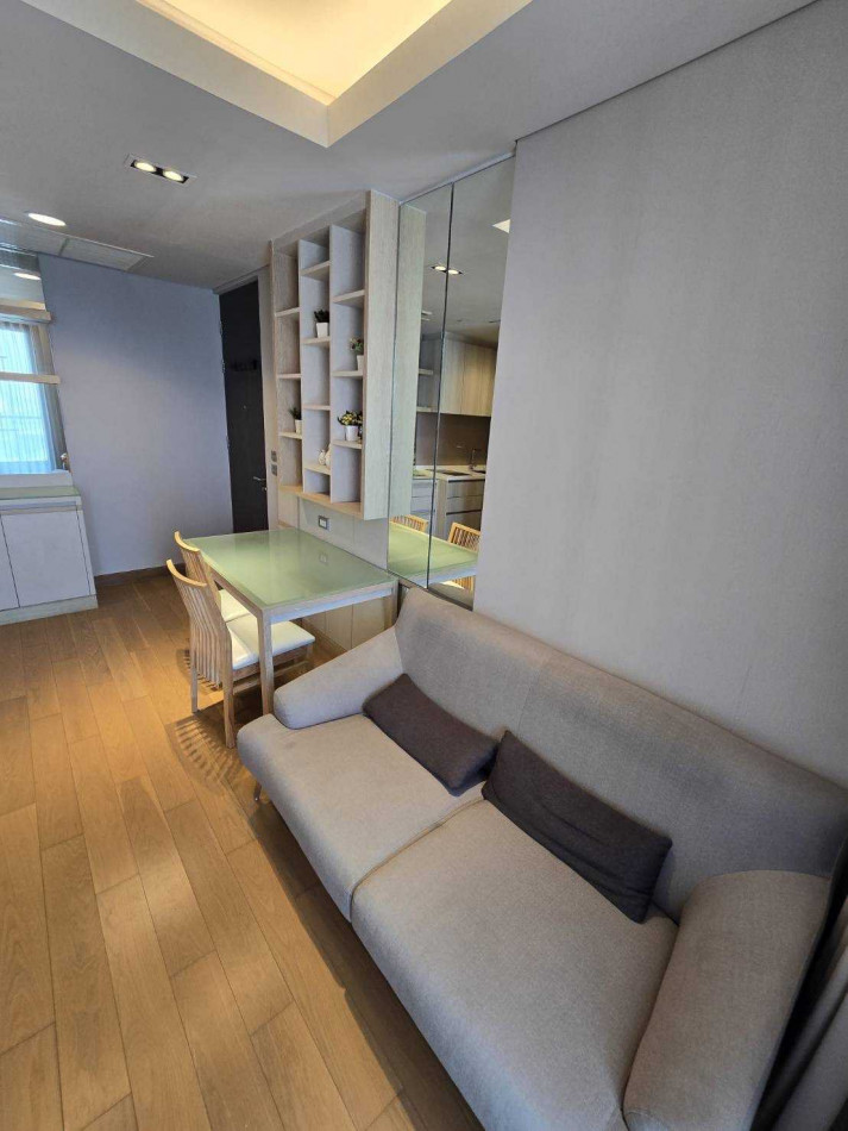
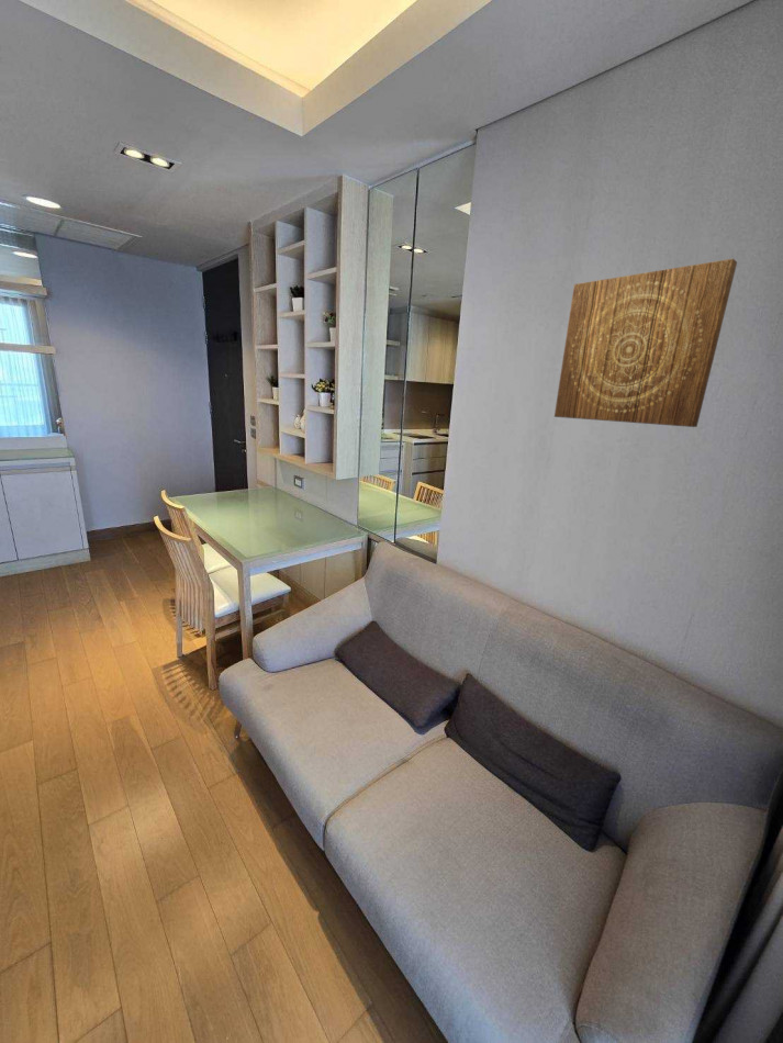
+ wall art (631, 350)
